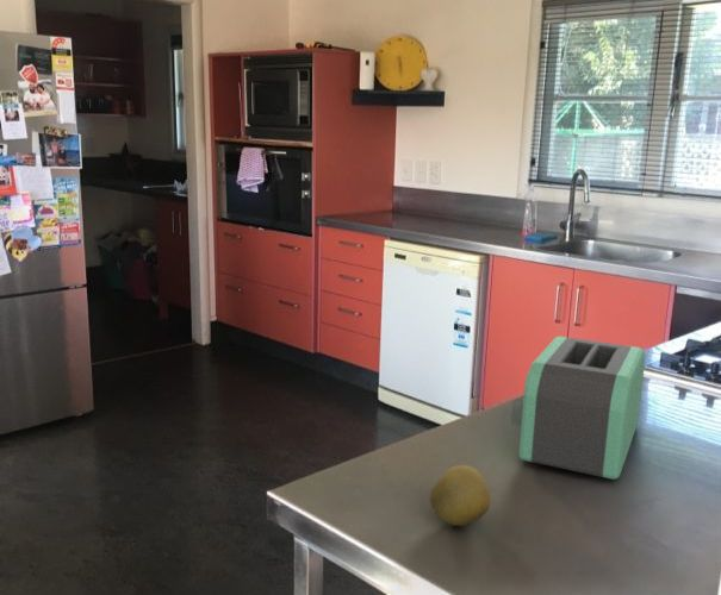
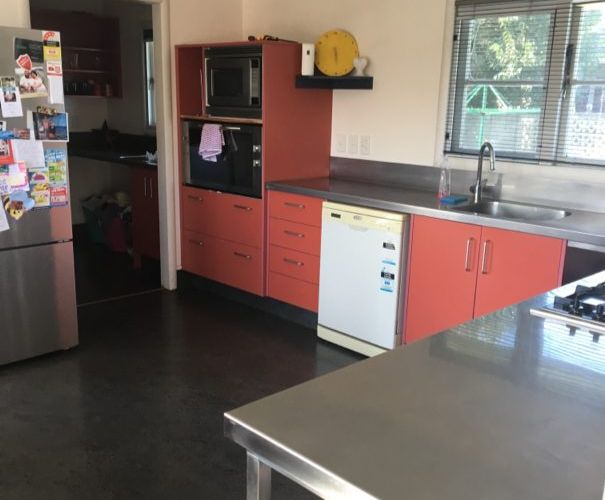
- fruit (459, 495)
- toaster (585, 400)
